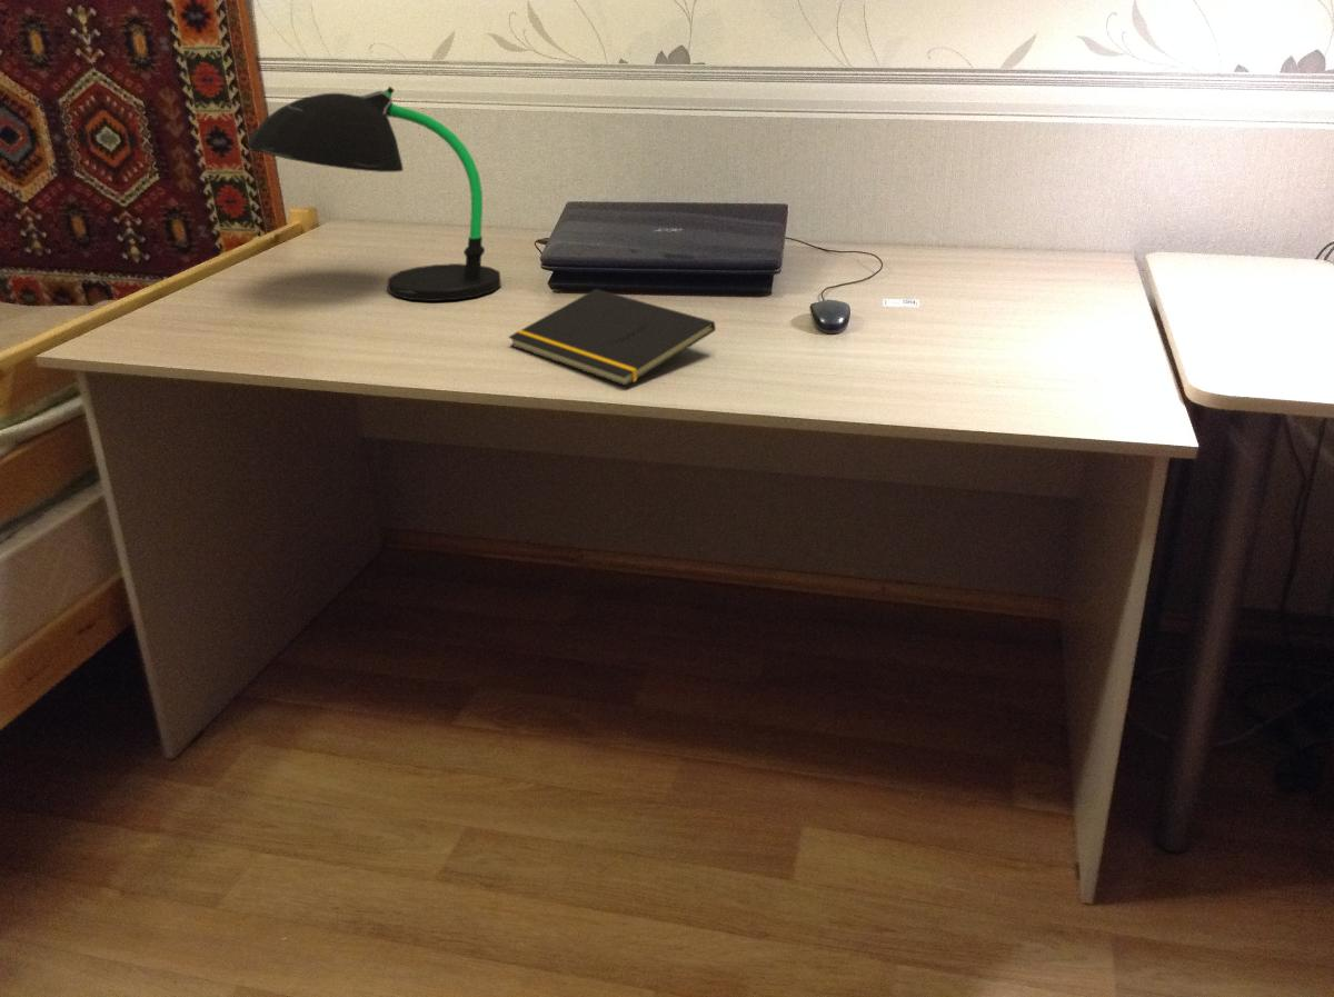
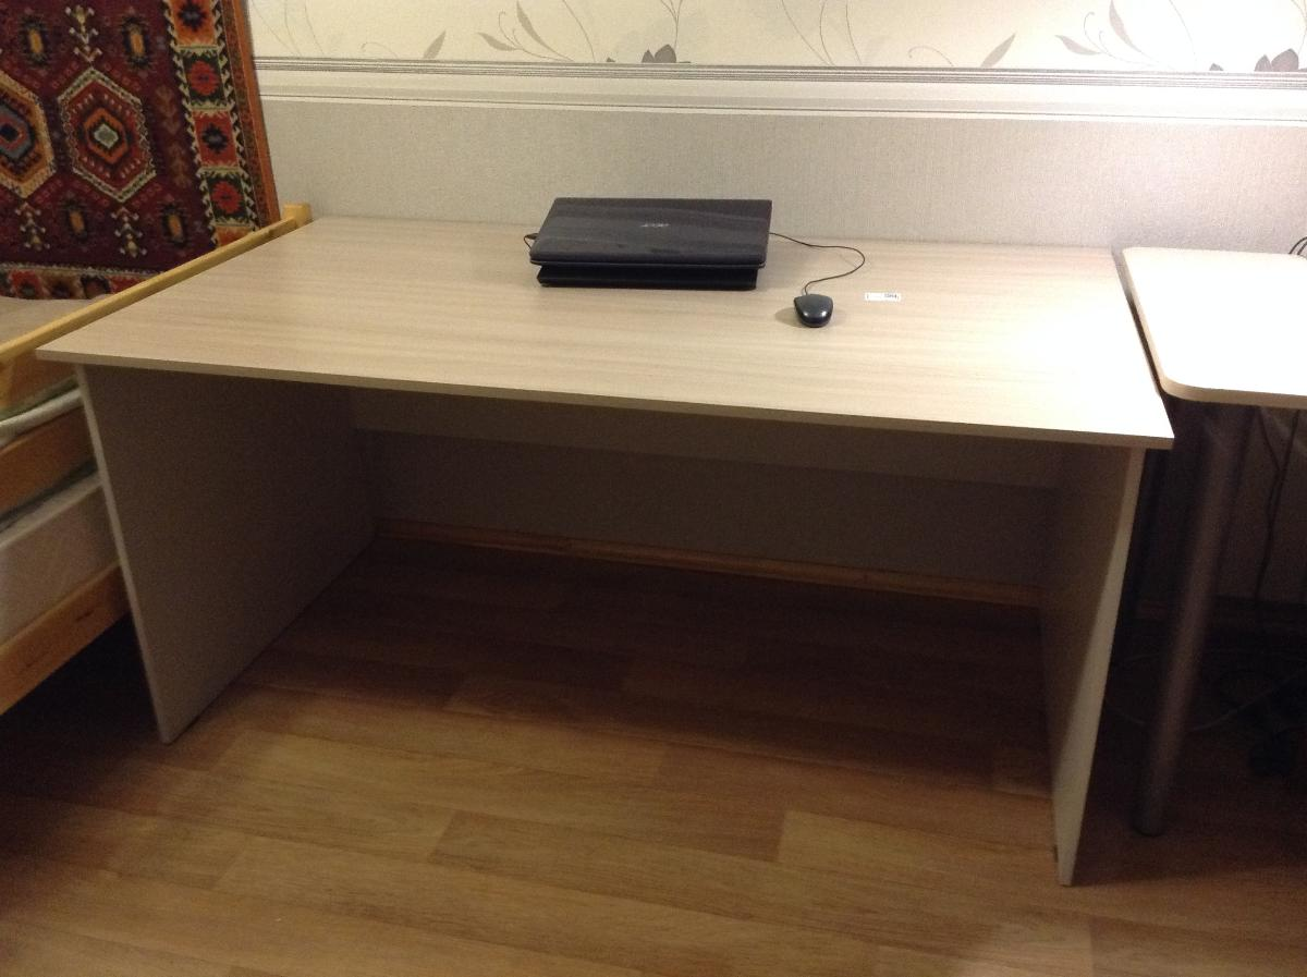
- notepad (609, 333)
- desk lamp (378, 171)
